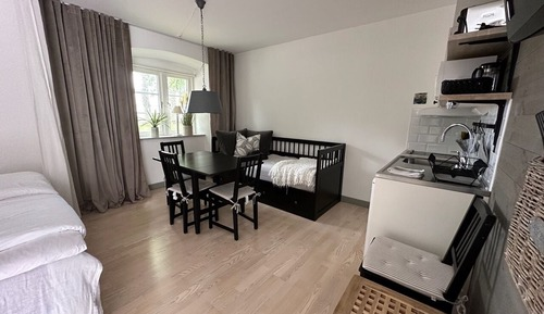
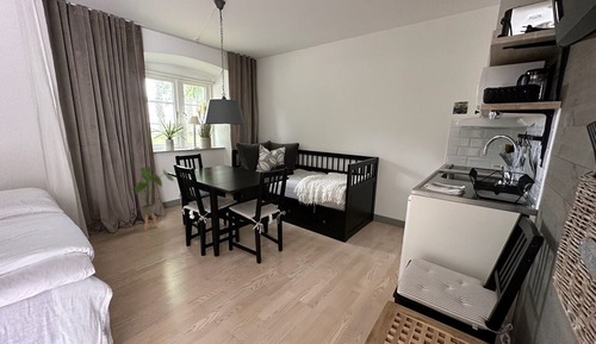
+ house plant (148, 196)
